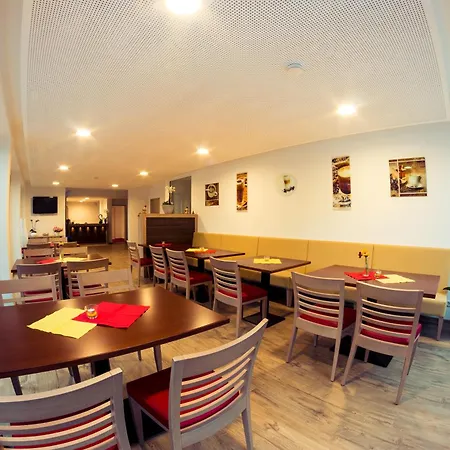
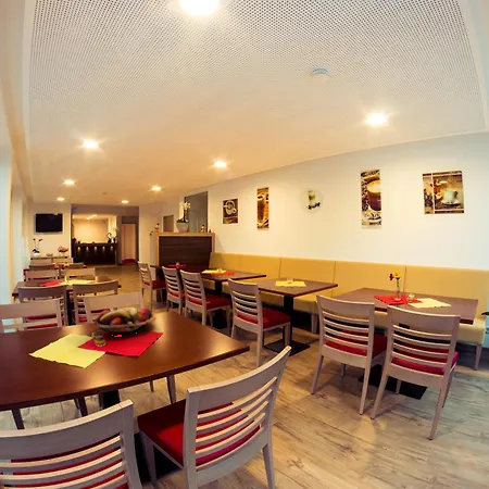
+ fruit basket (126, 318)
